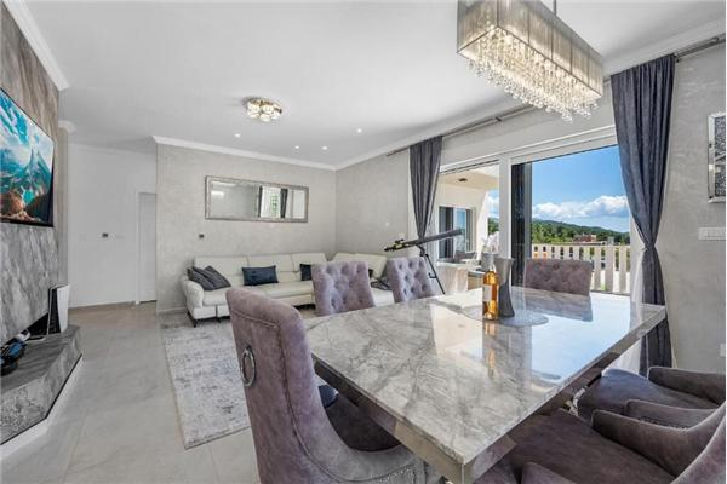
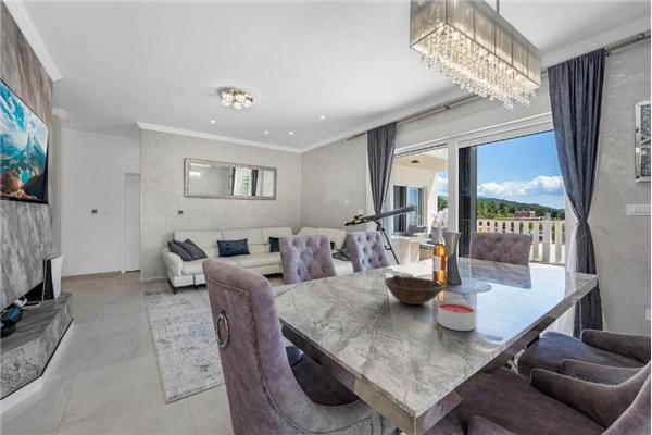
+ bowl (412, 291)
+ candle (455, 314)
